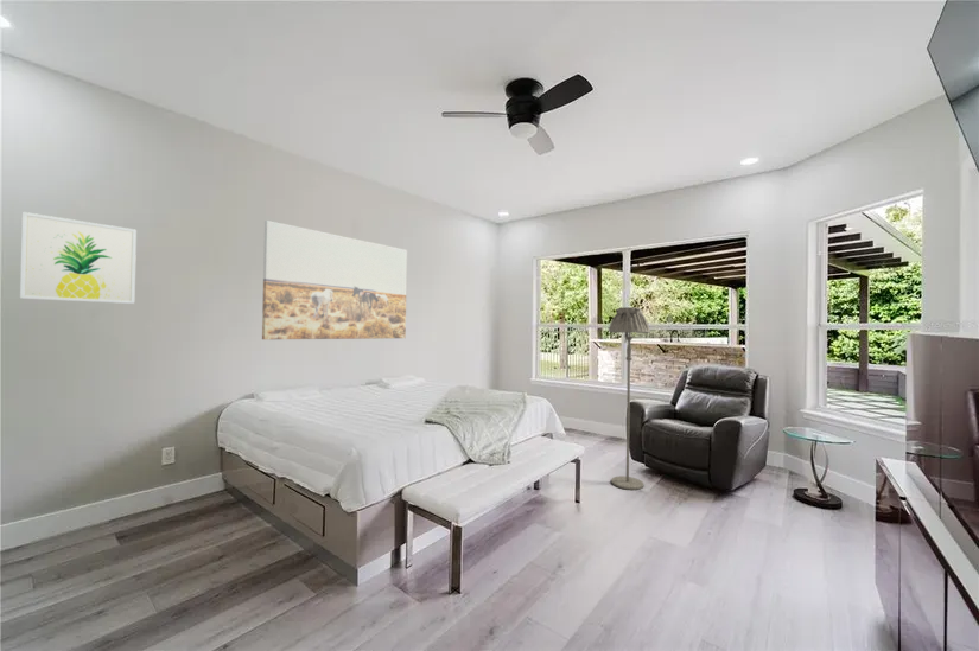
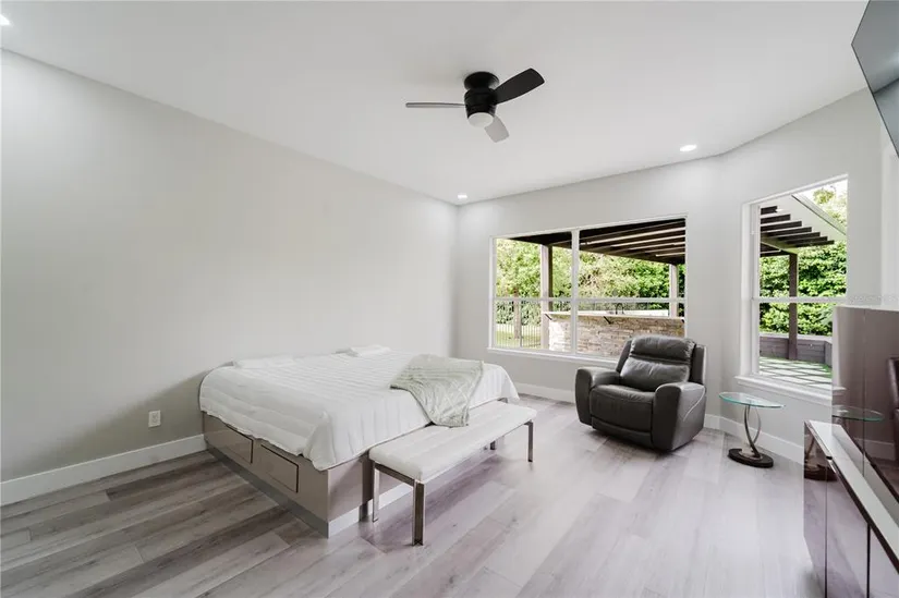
- wall art (82, 261)
- wall art (344, 287)
- floor lamp (628, 395)
